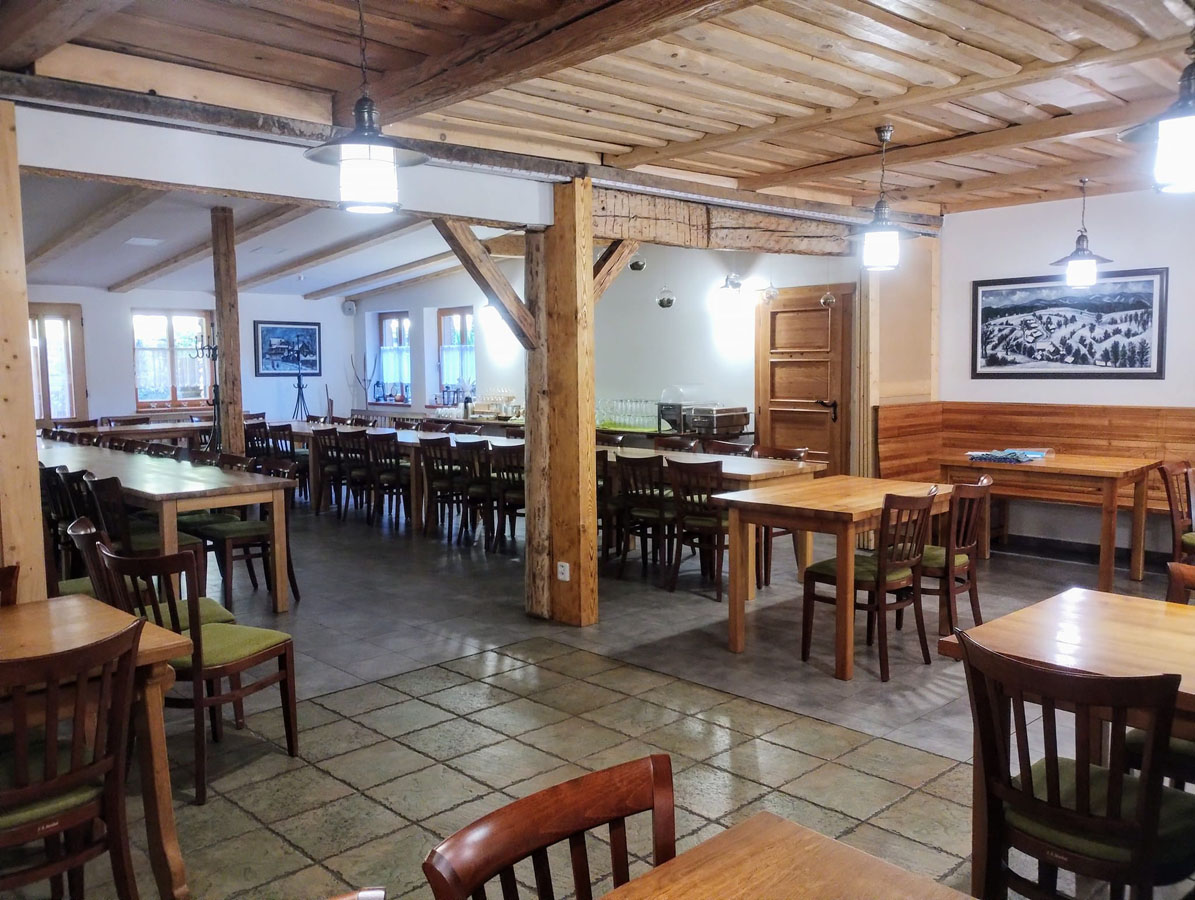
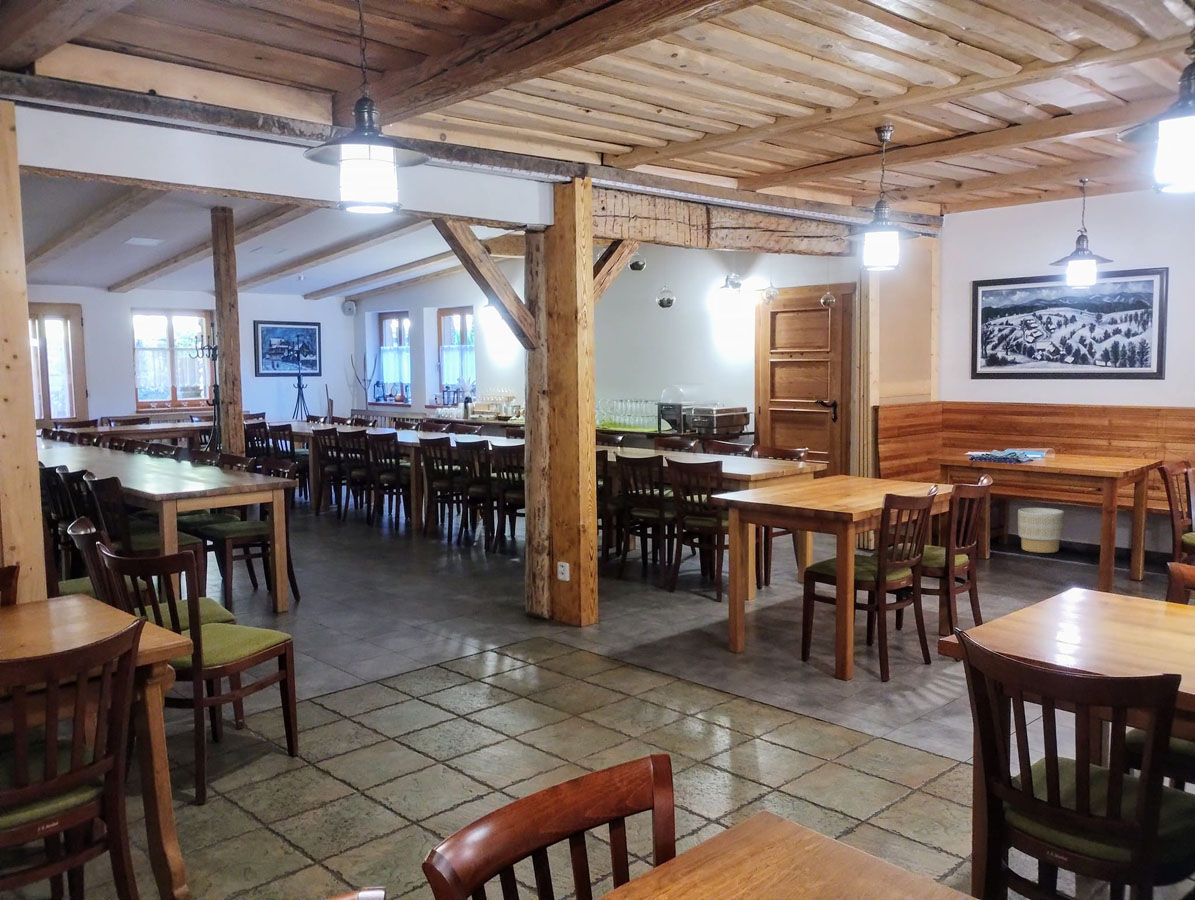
+ planter (1040, 530)
